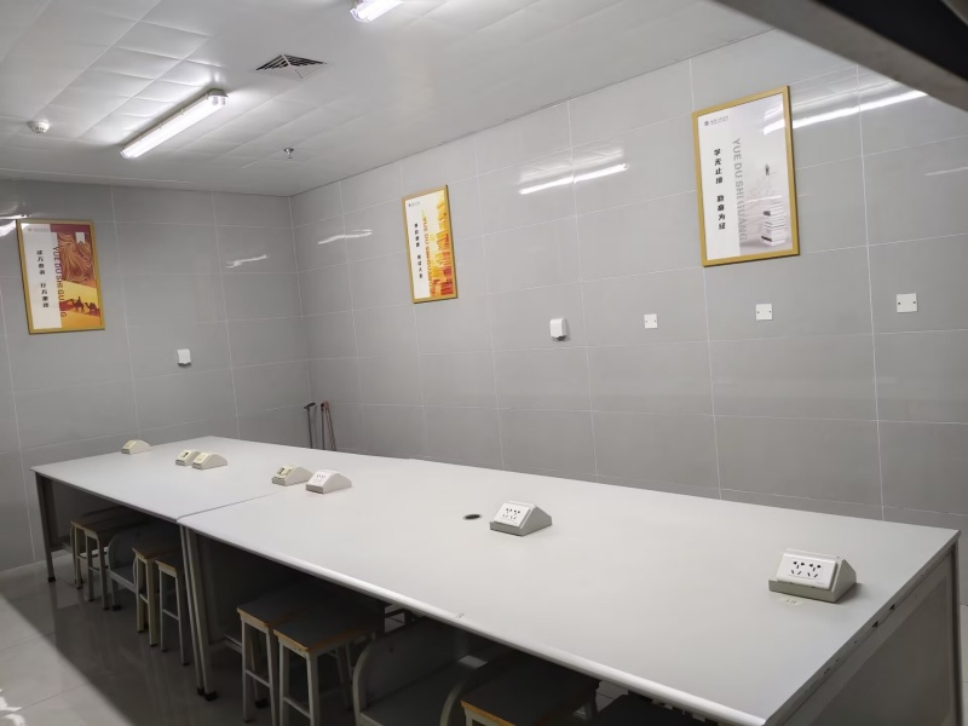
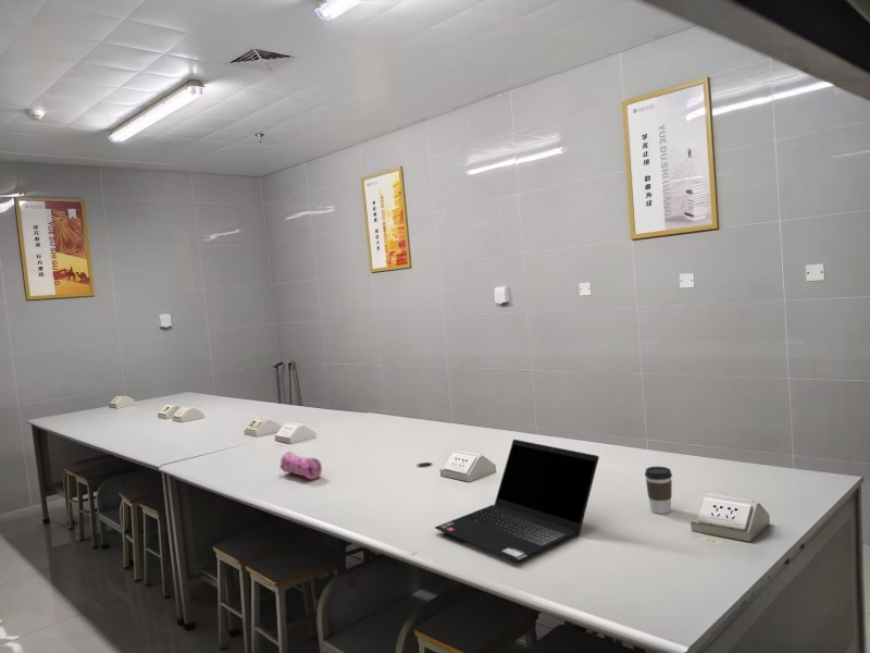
+ laptop computer (514, 494)
+ pencil case (300, 465)
+ coffee cup (659, 490)
